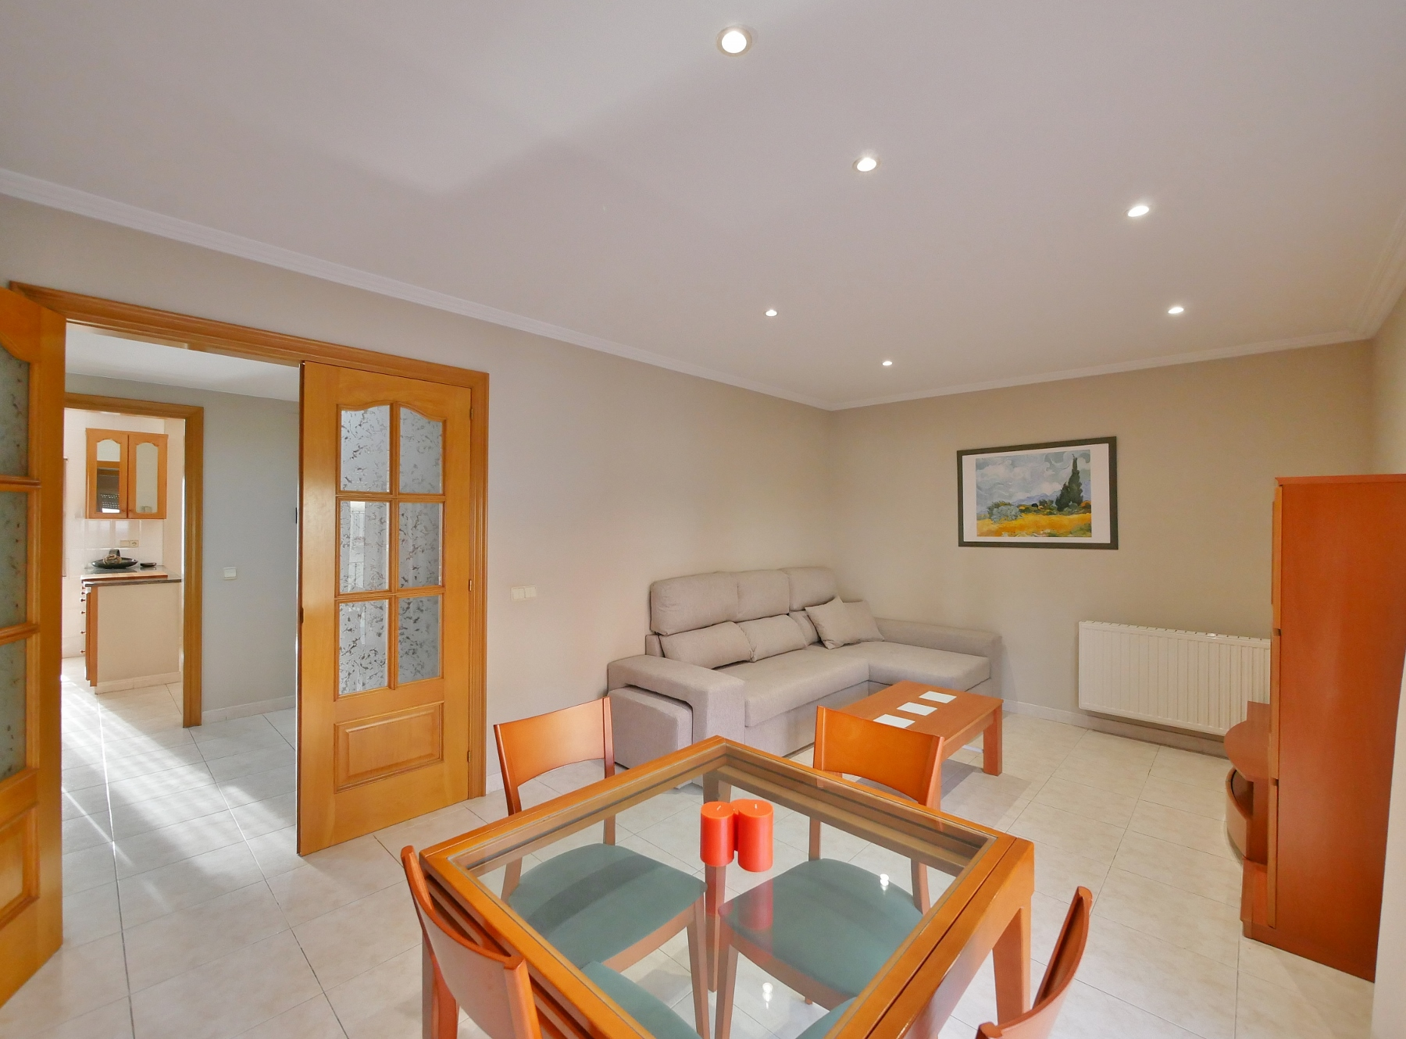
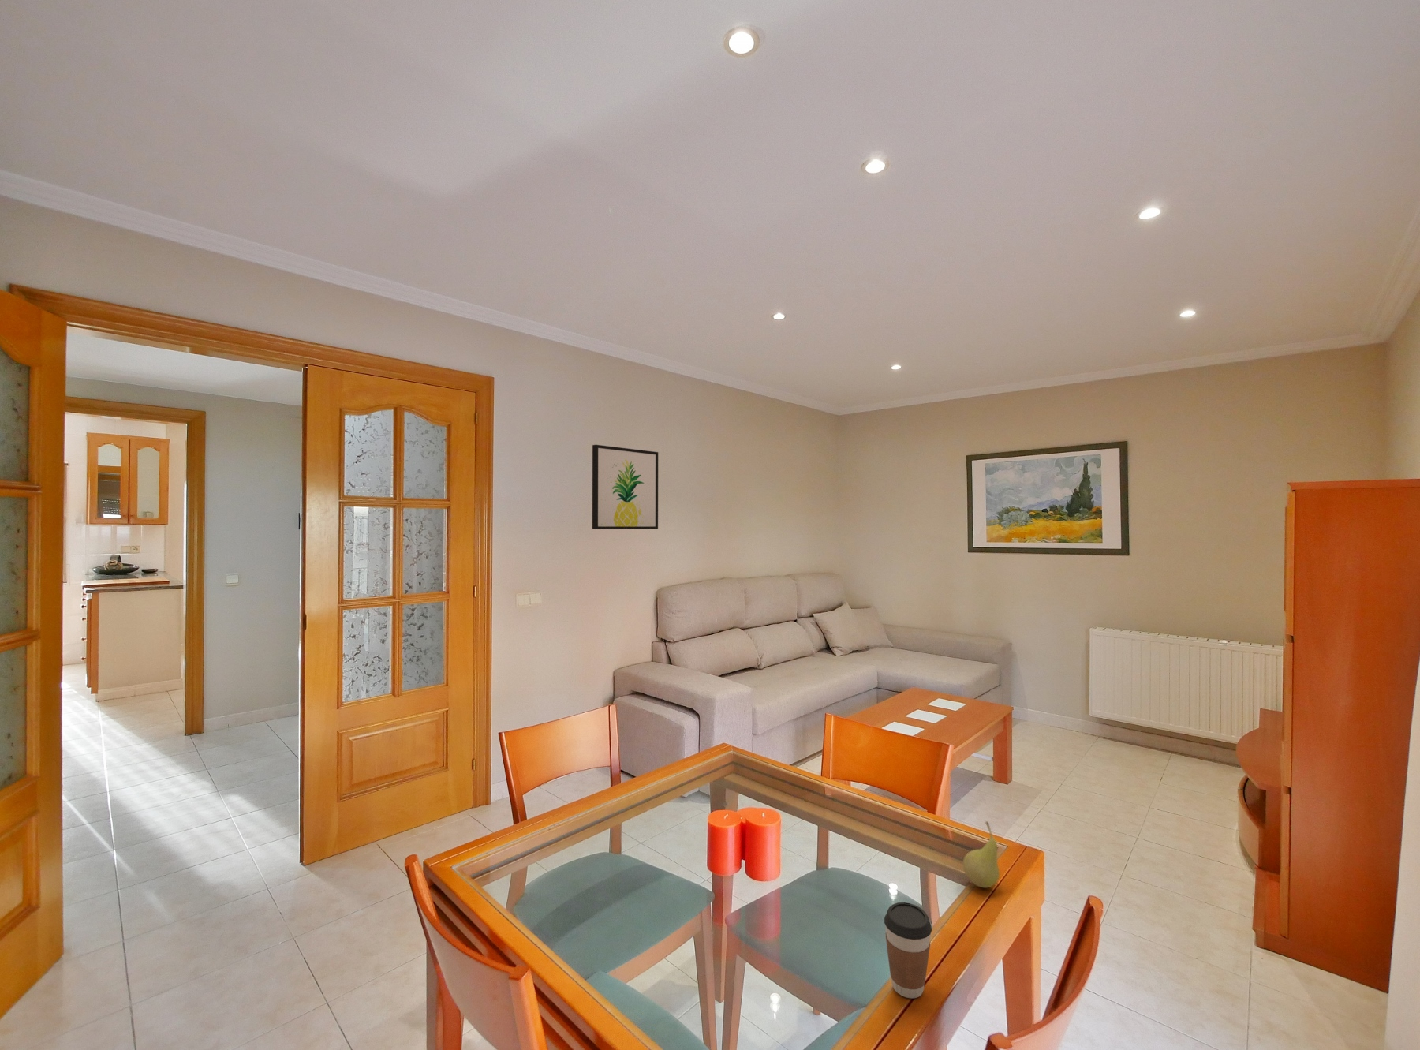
+ fruit (980, 855)
+ wall art (626, 489)
+ coffee cup (907, 951)
